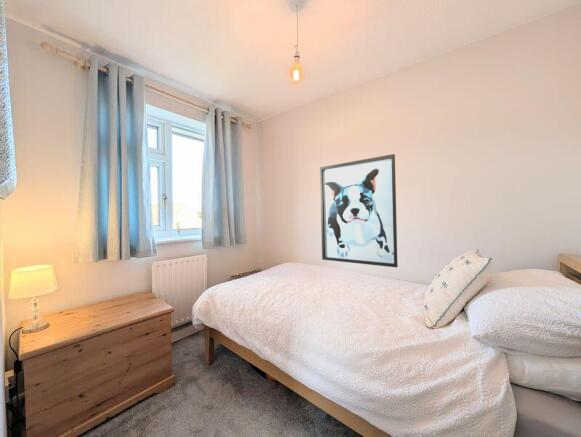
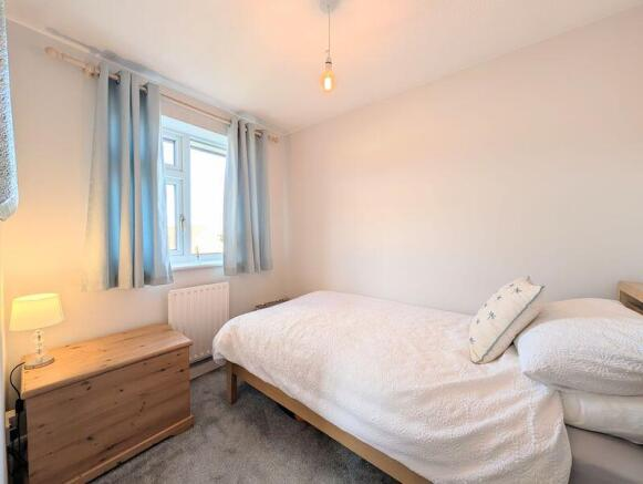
- wall art (354, 212)
